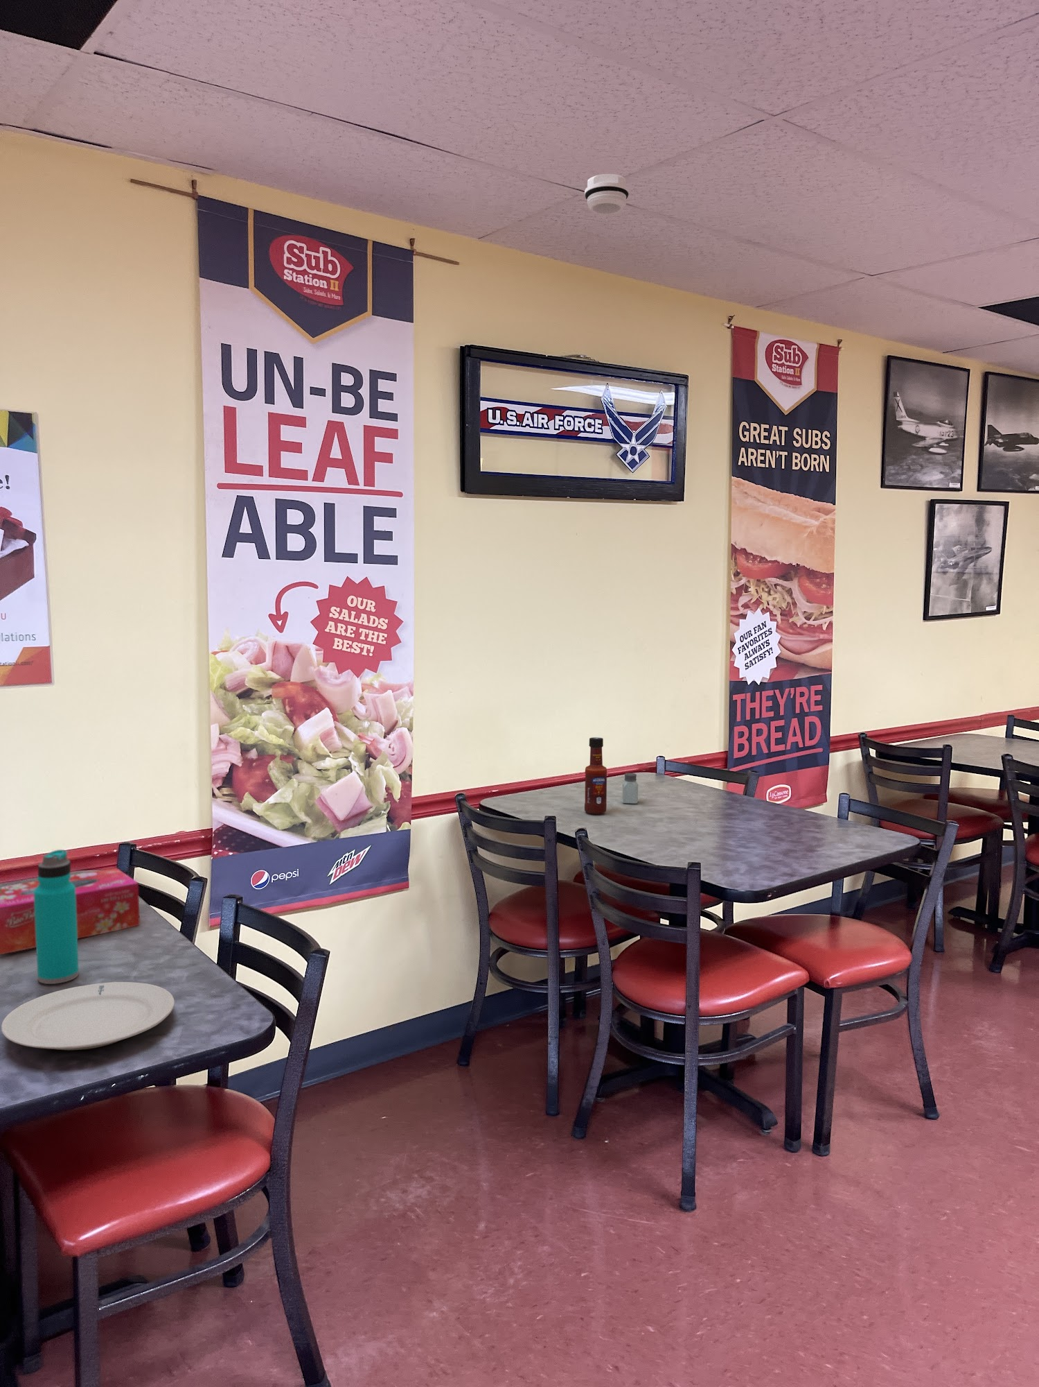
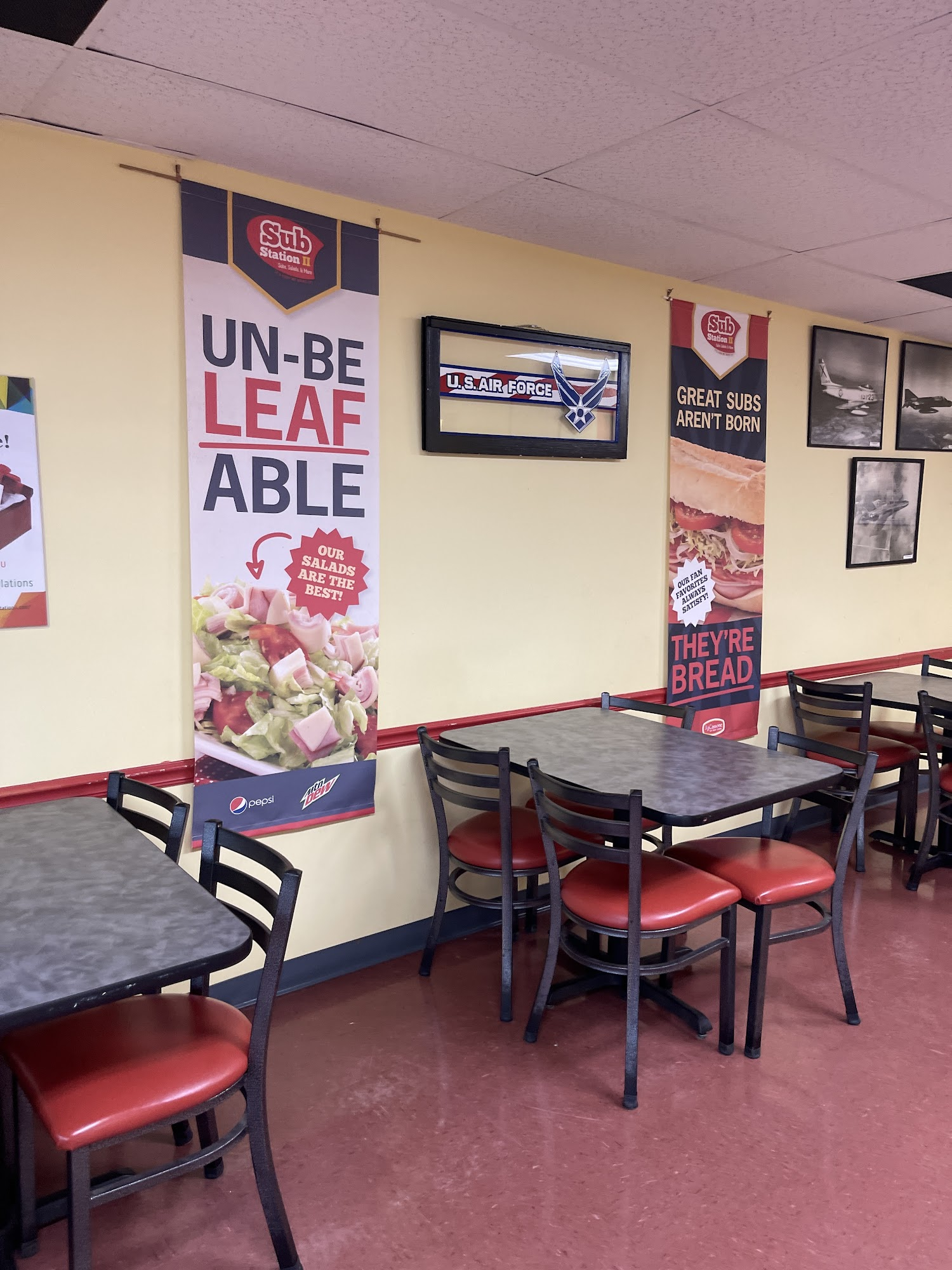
- tabasco sauce (596, 775)
- saltshaker (630, 787)
- water bottle (56, 915)
- chinaware (91, 1019)
- tissue box (76, 909)
- smoke detector (606, 194)
